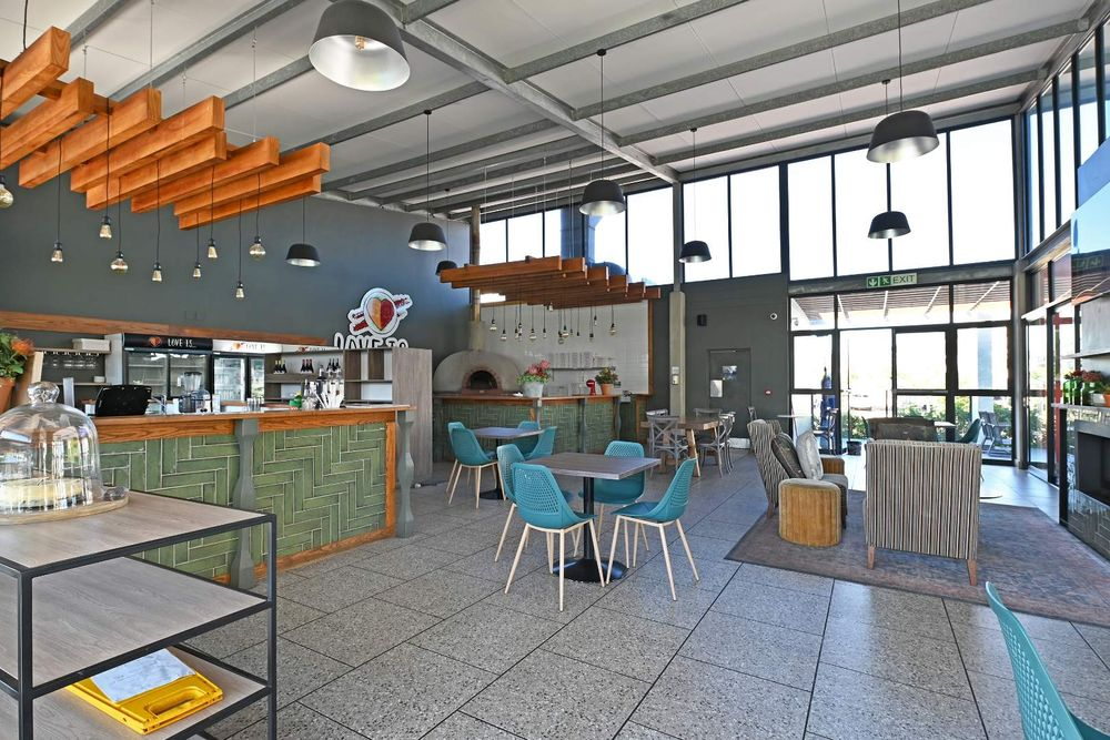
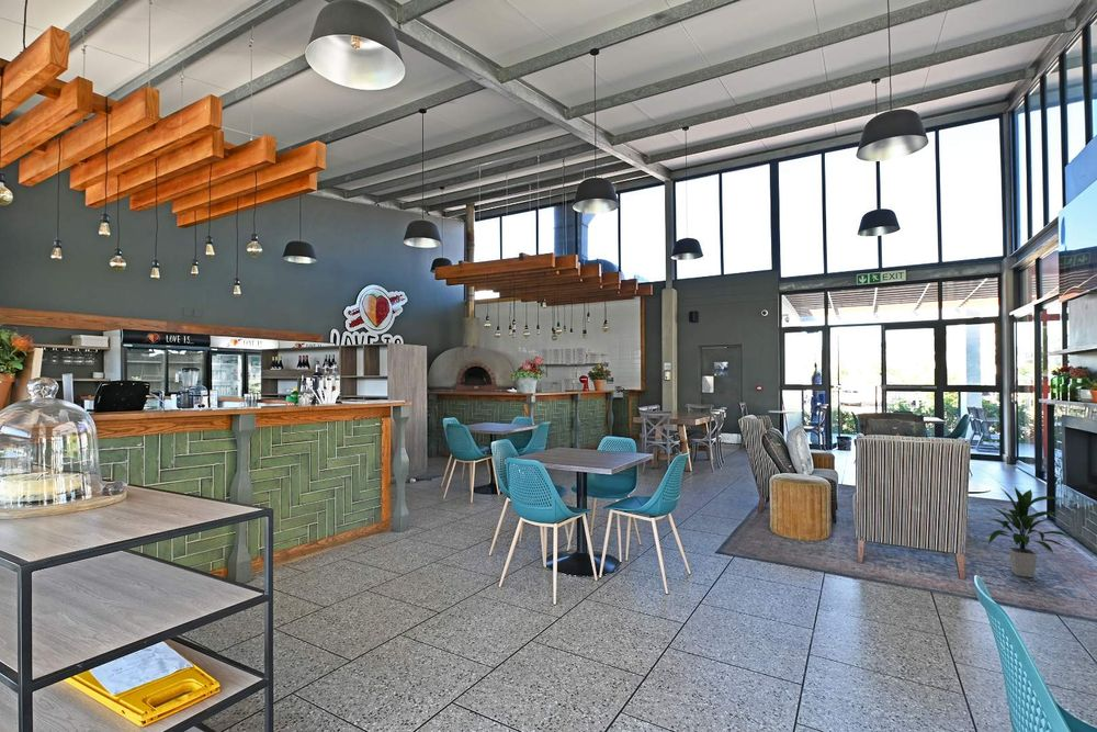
+ indoor plant (1024, 529)
